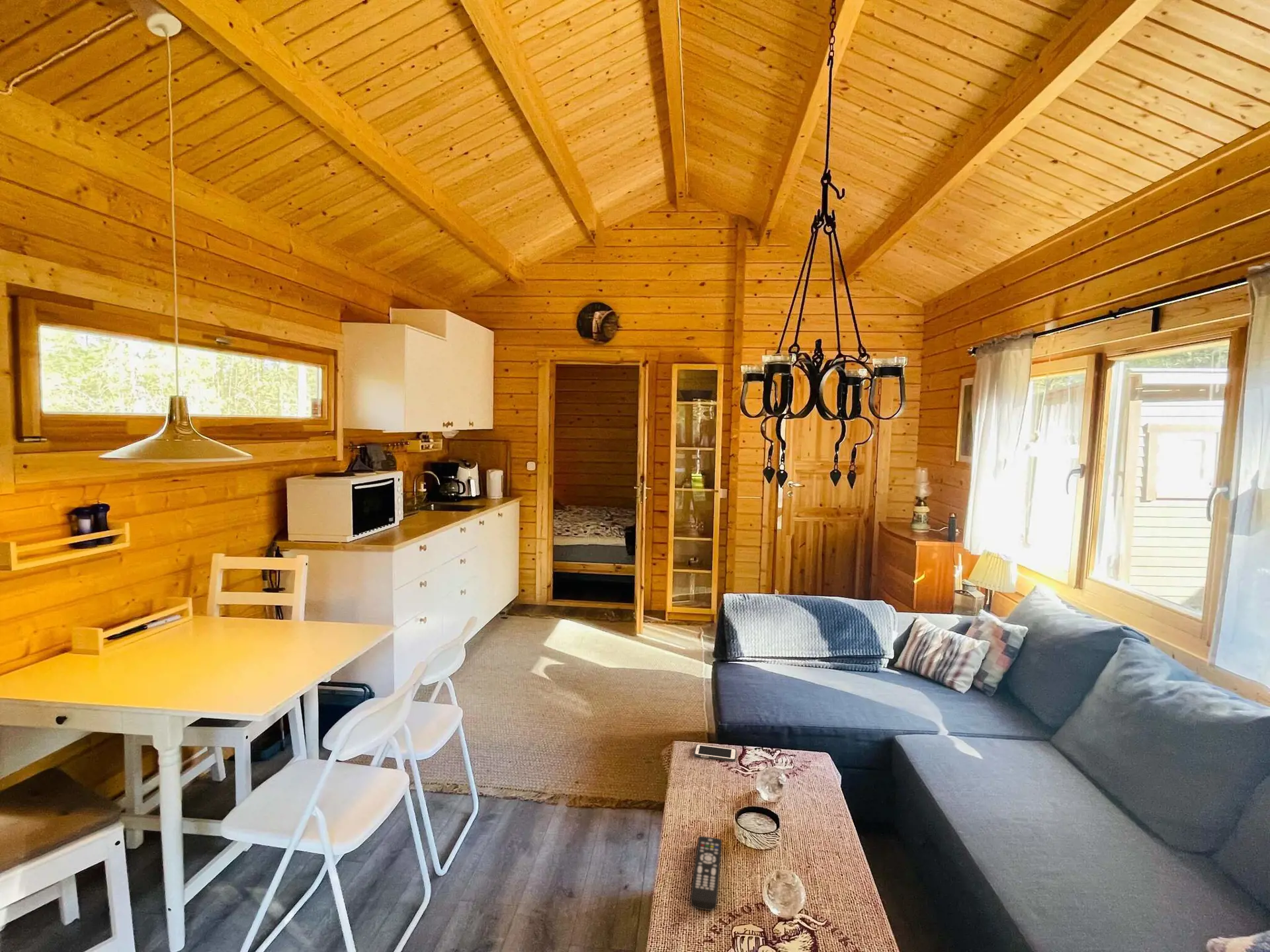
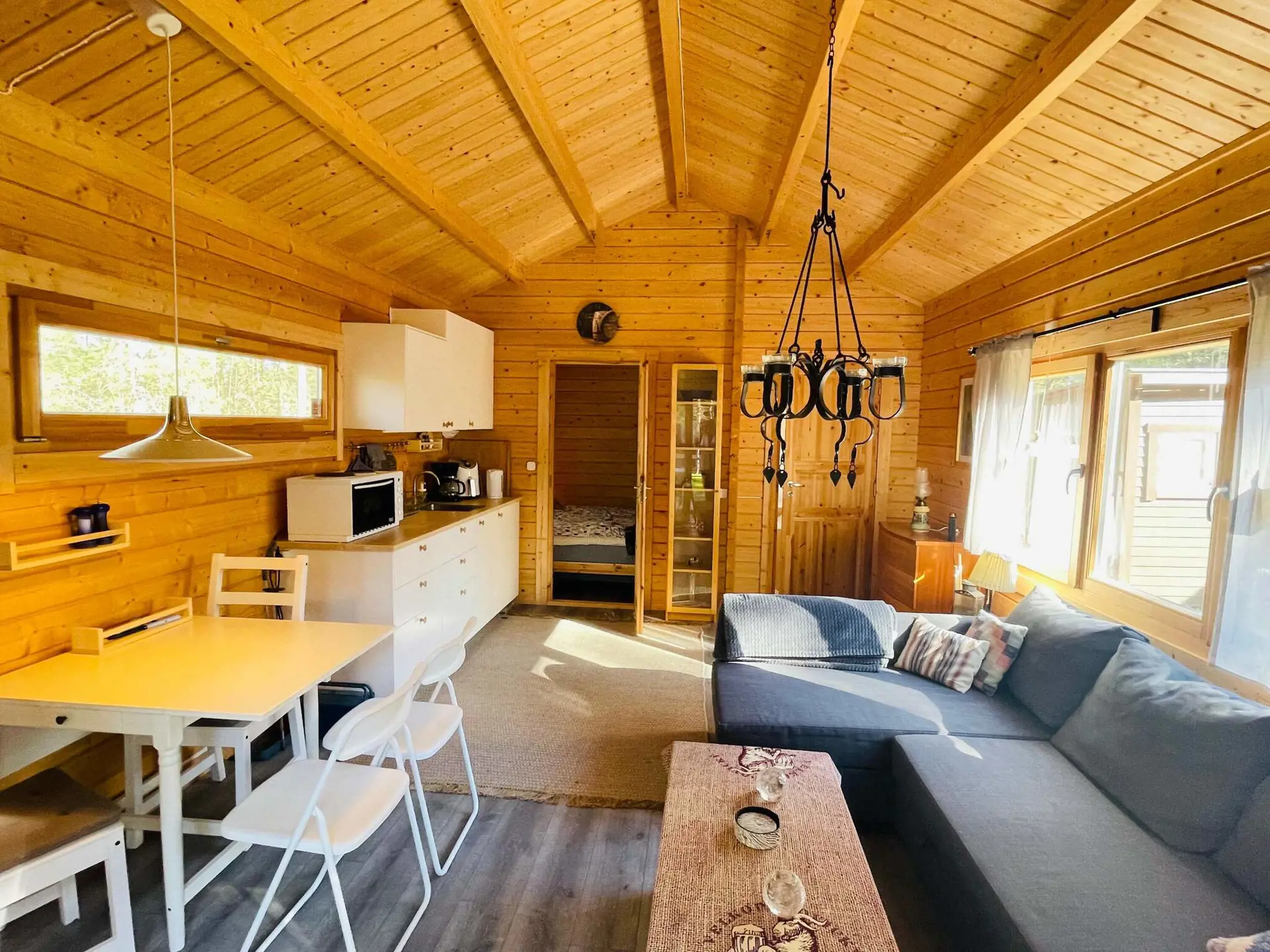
- remote control (706, 871)
- cell phone (715, 752)
